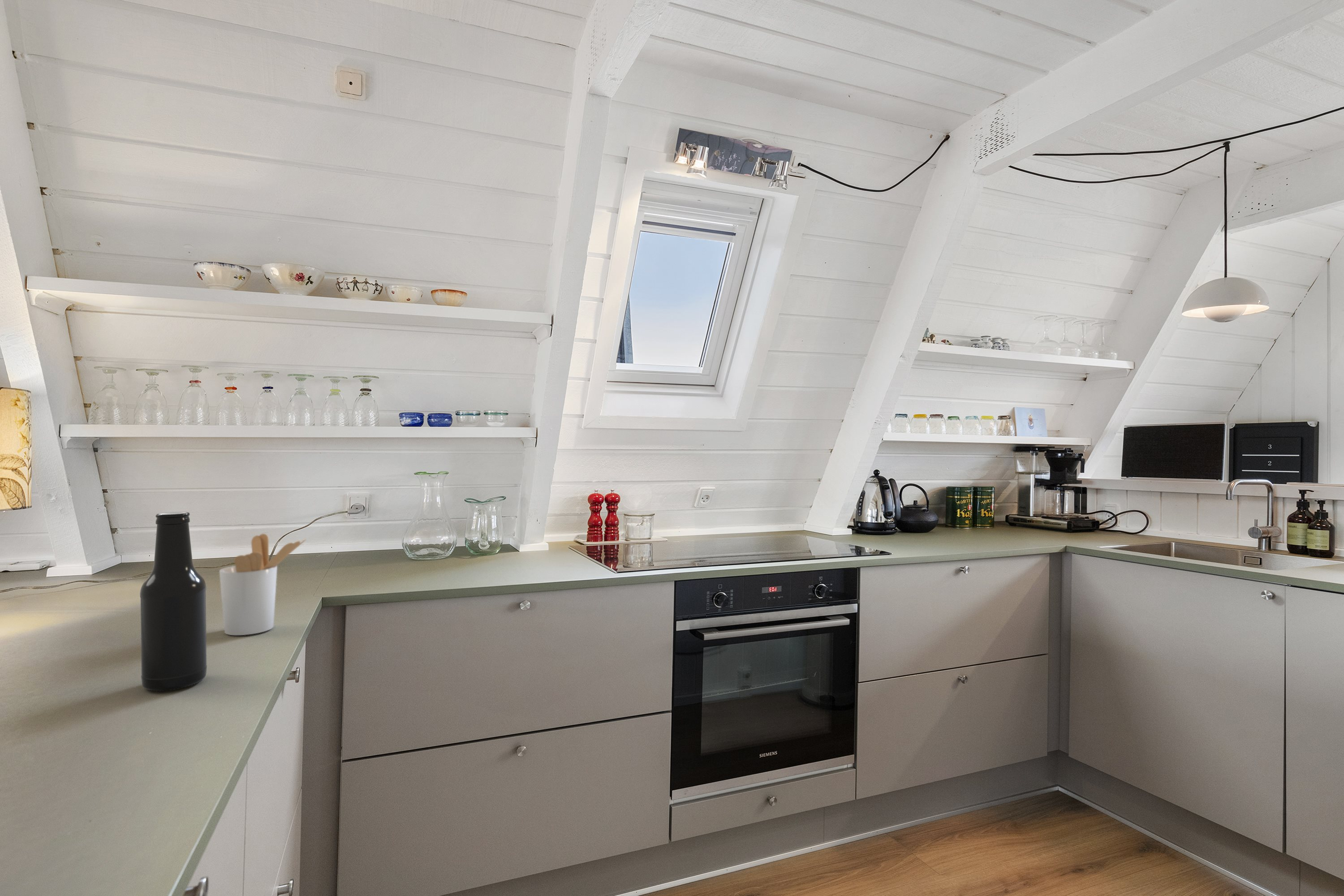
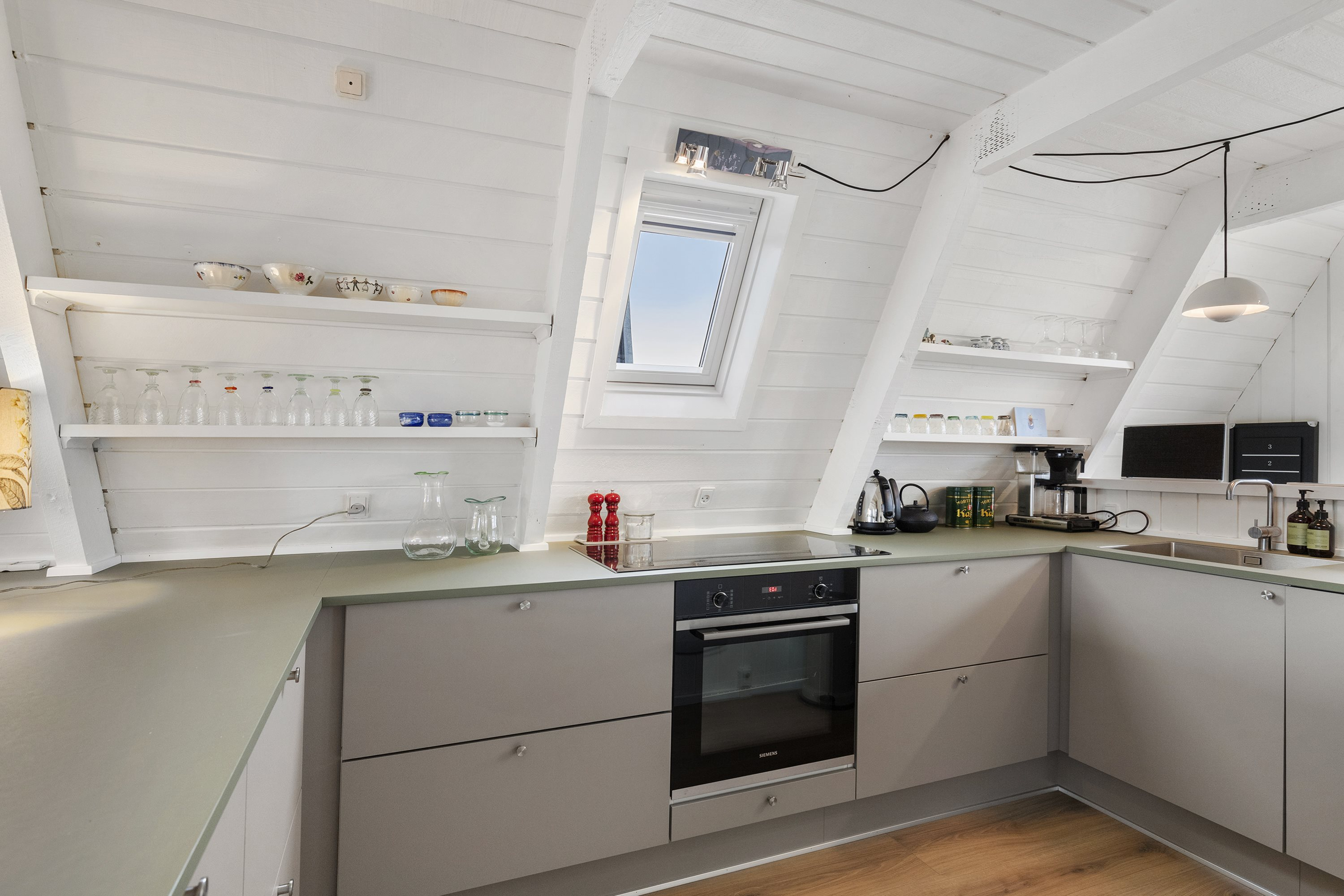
- utensil holder (263, 583)
- beer bottle (174, 598)
